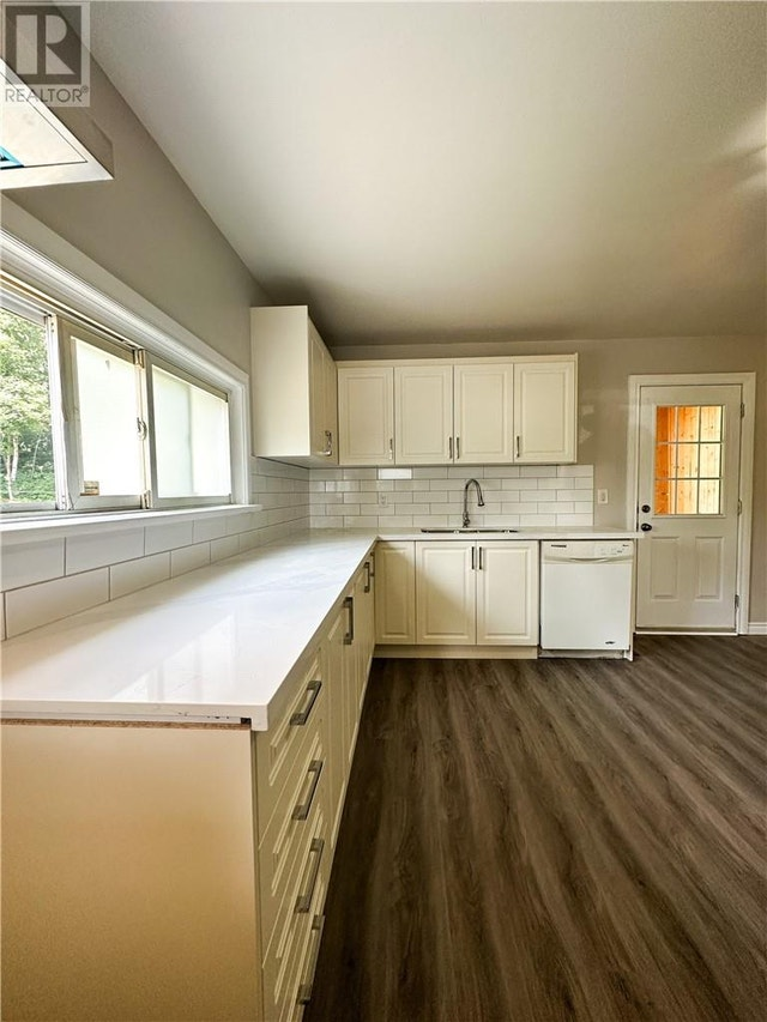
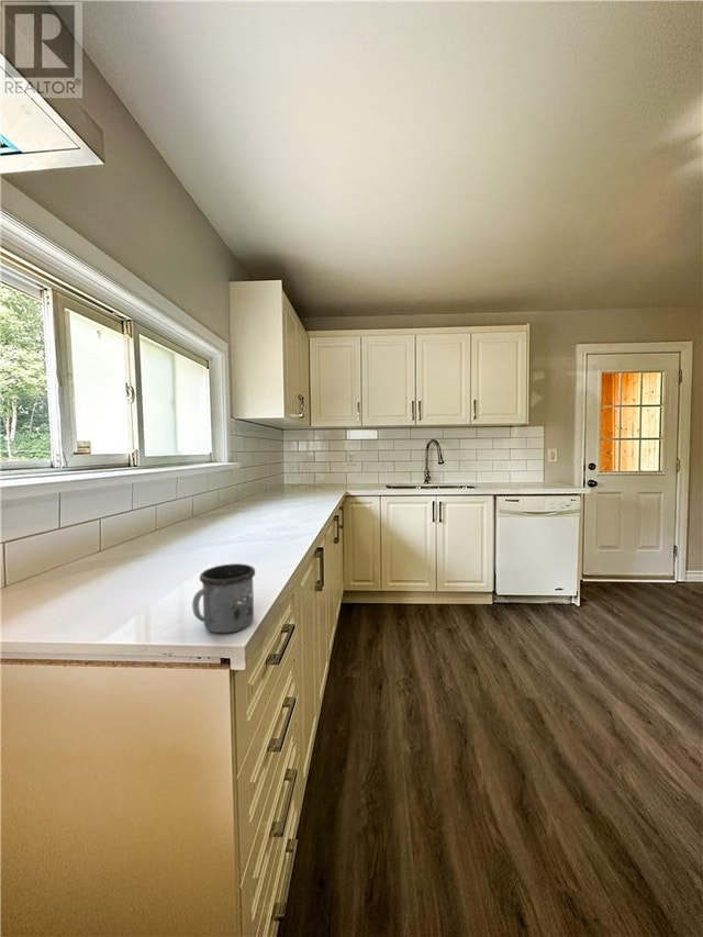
+ mug (222, 600)
